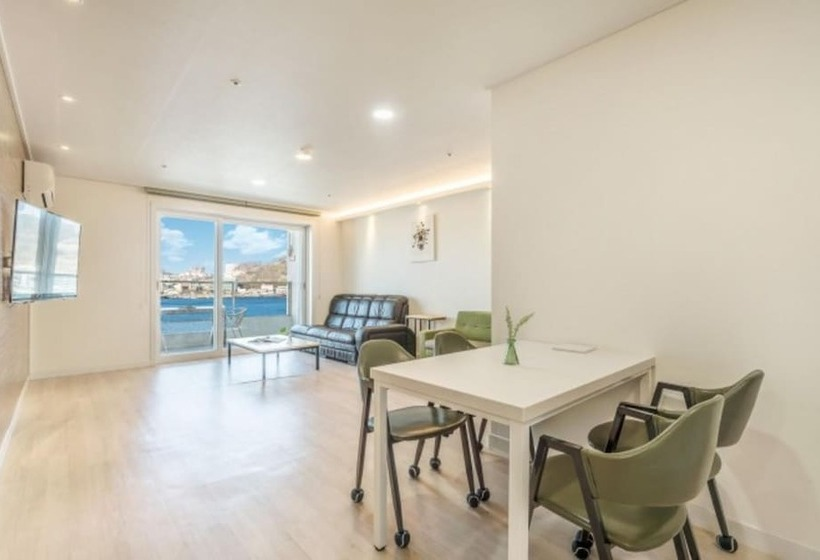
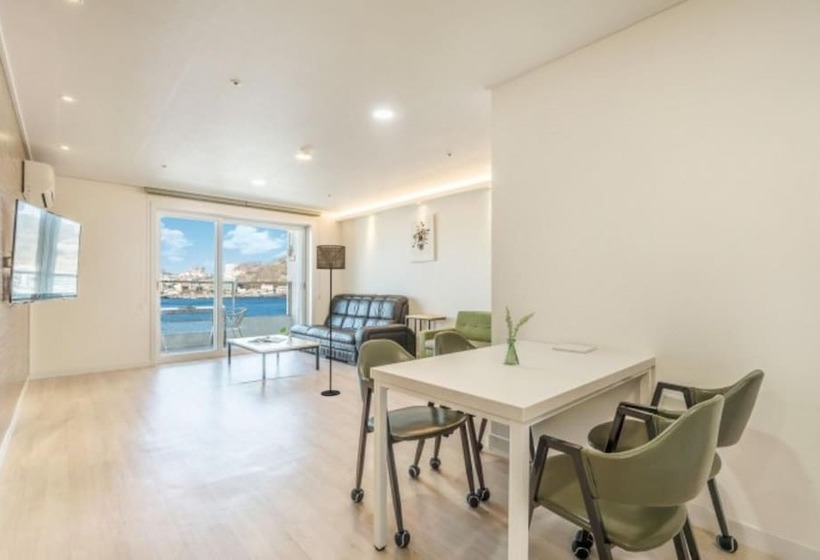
+ floor lamp (330, 319)
